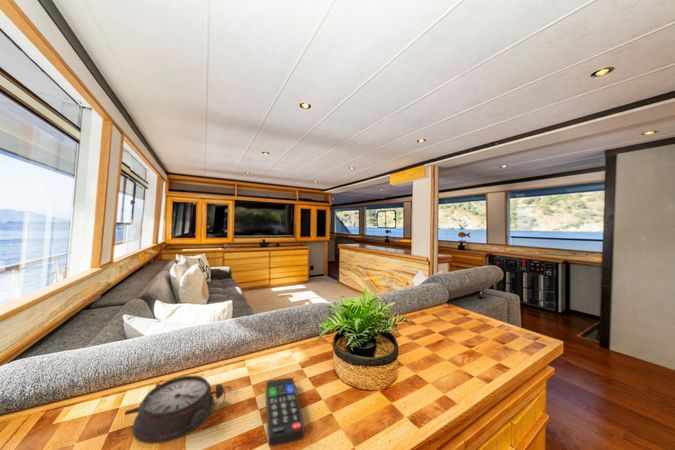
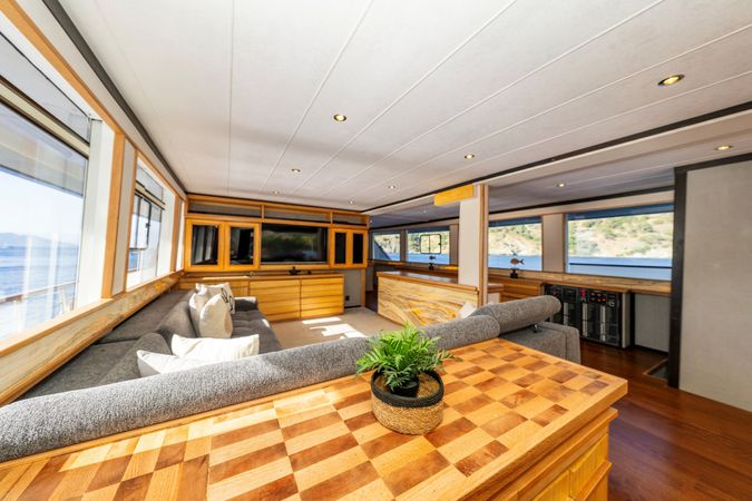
- remote control (282, 405)
- alarm clock (182, 403)
